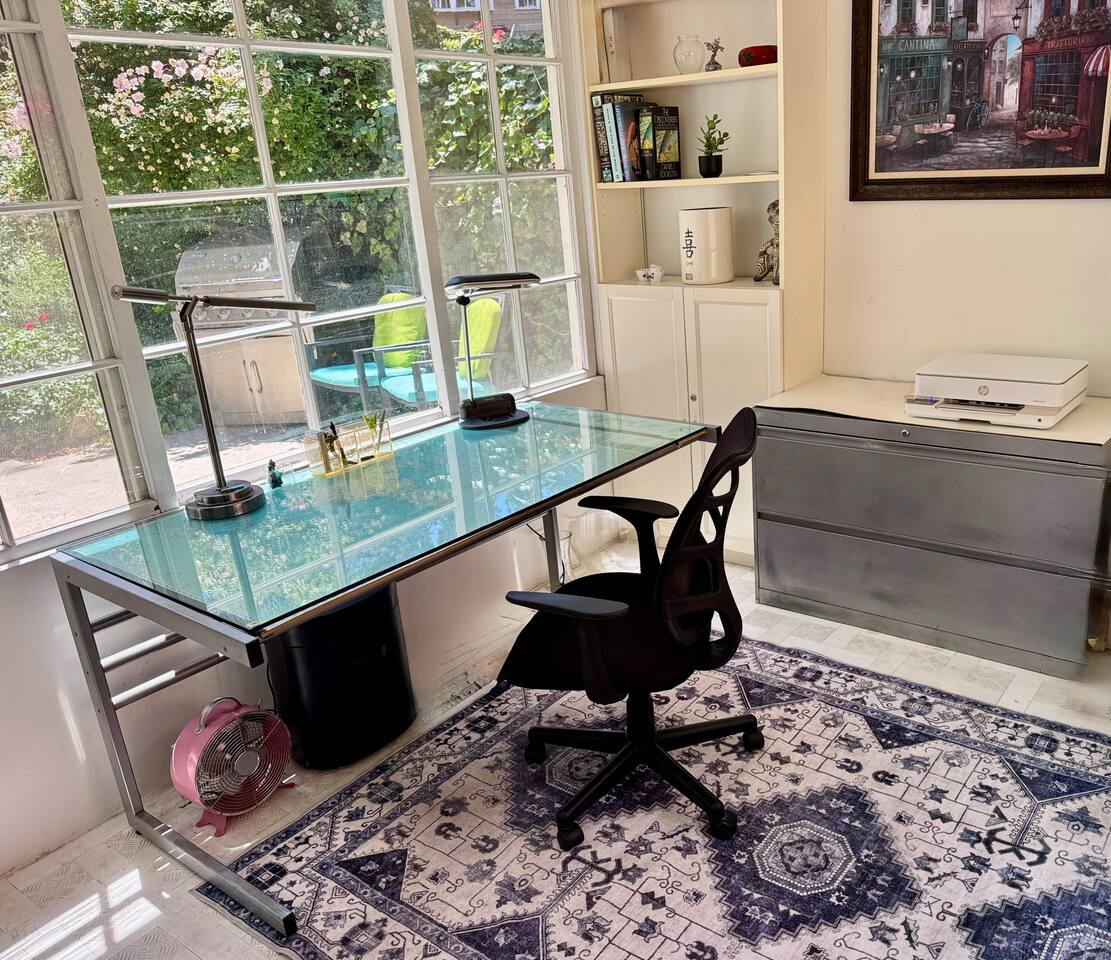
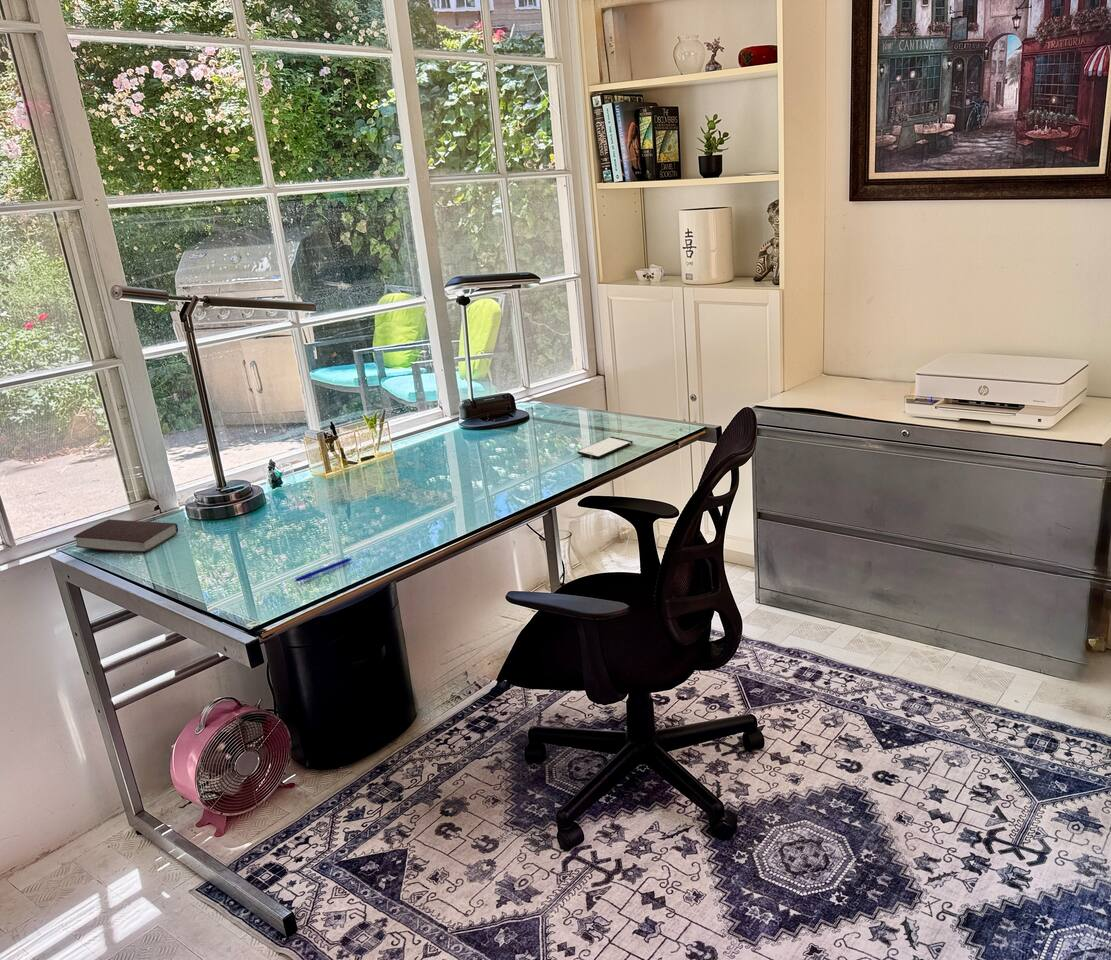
+ pen (325, 568)
+ smartphone (605, 447)
+ book (126, 534)
